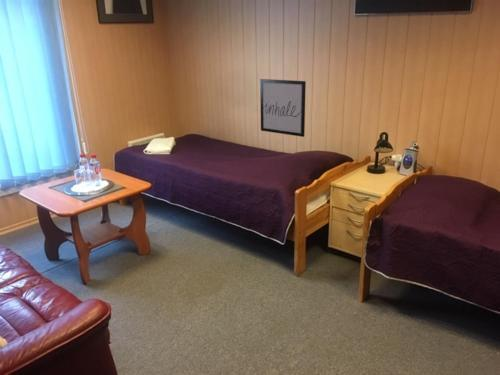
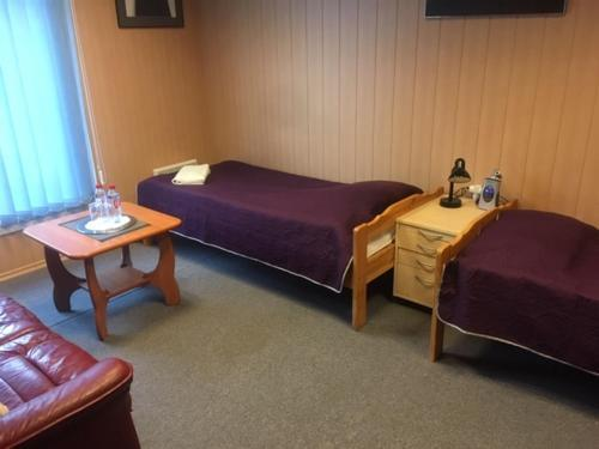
- wall art (281, 107)
